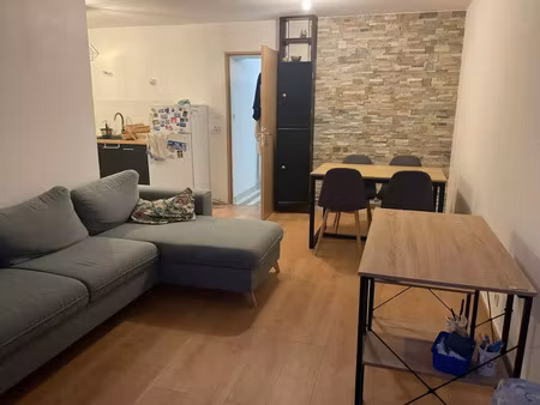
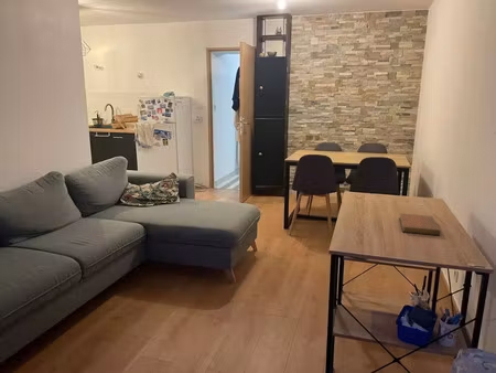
+ notebook (418, 223)
